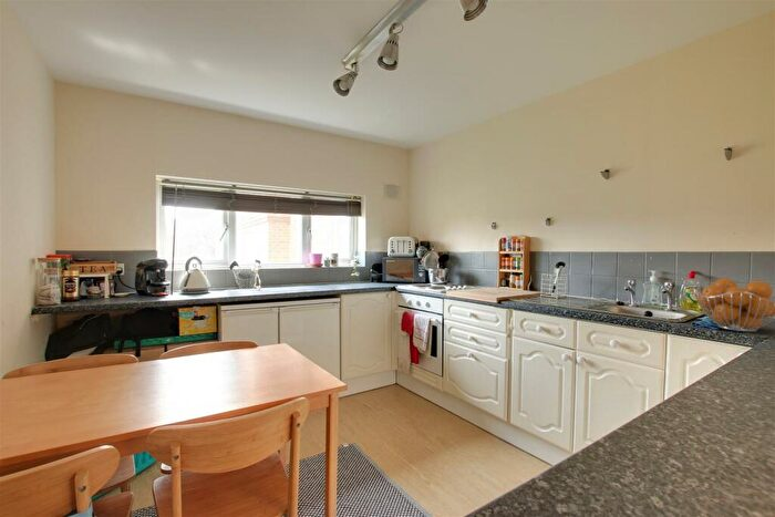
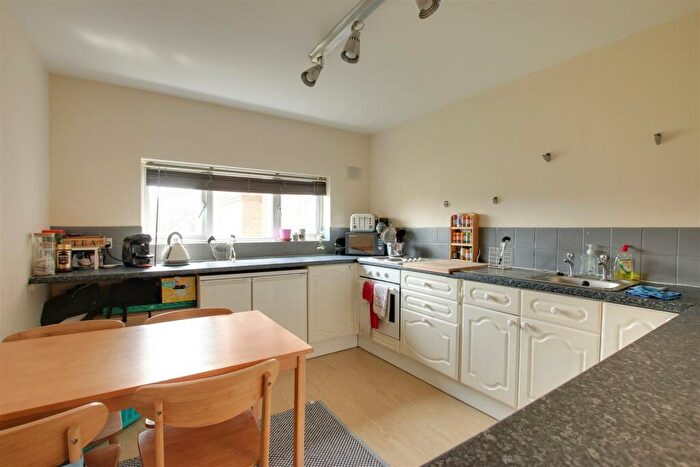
- fruit basket (737, 303)
